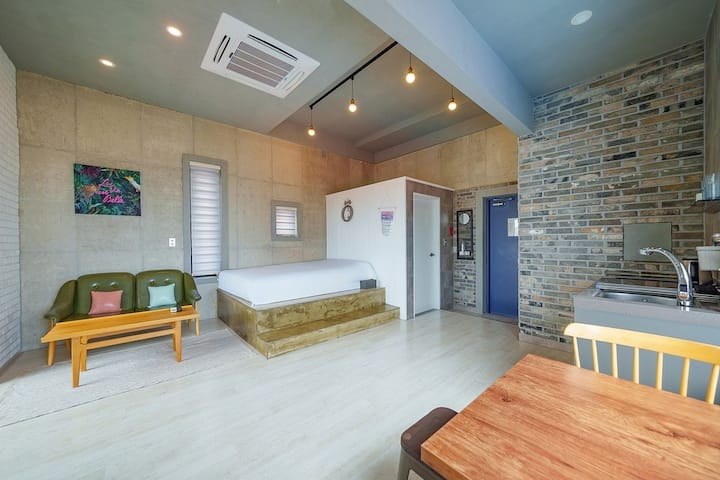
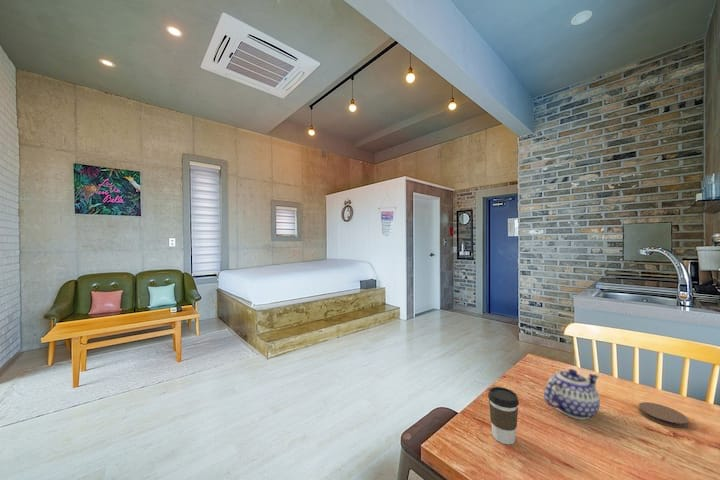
+ coaster (662, 414)
+ teapot (572, 390)
+ coffee cup (503, 415)
